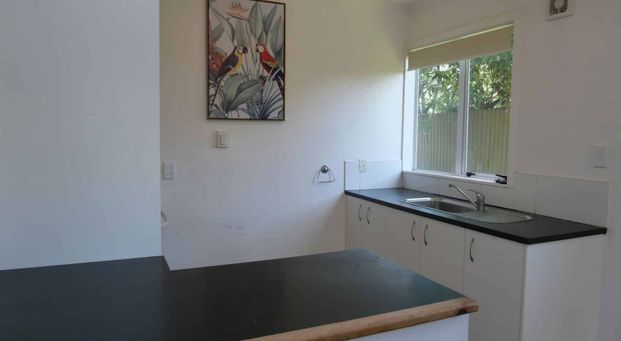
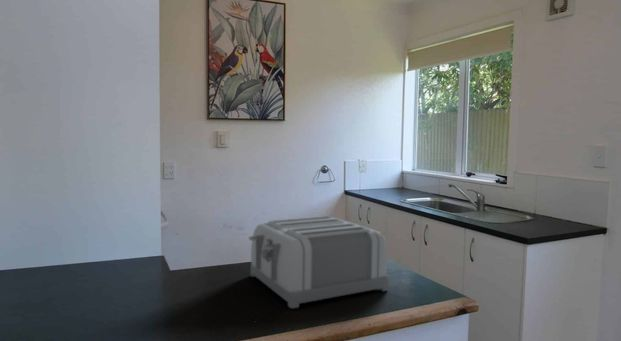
+ toaster (311, 254)
